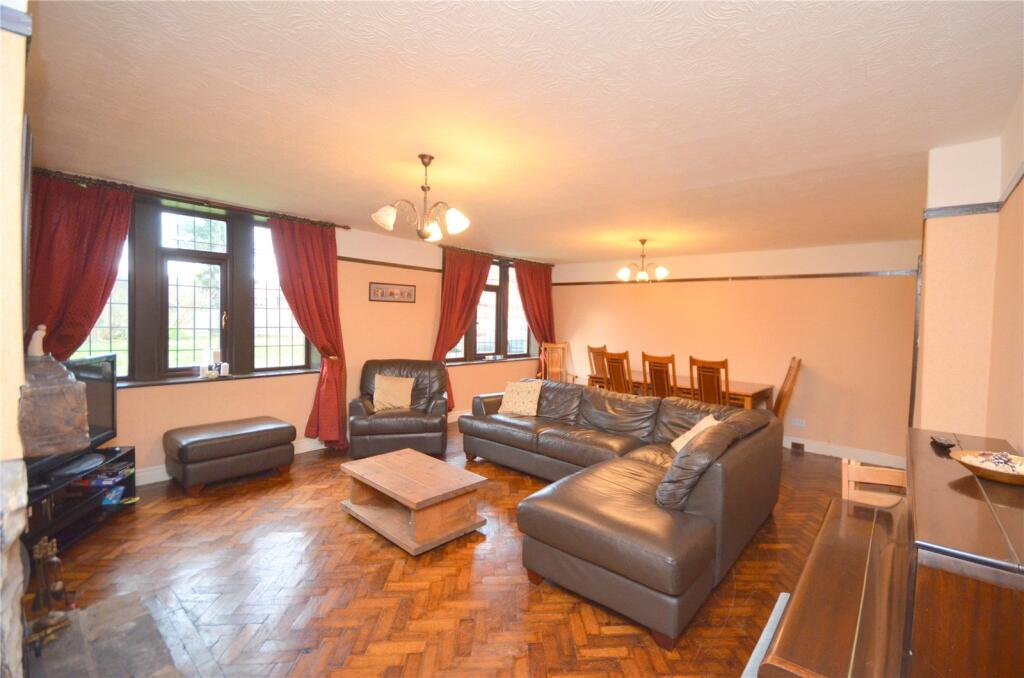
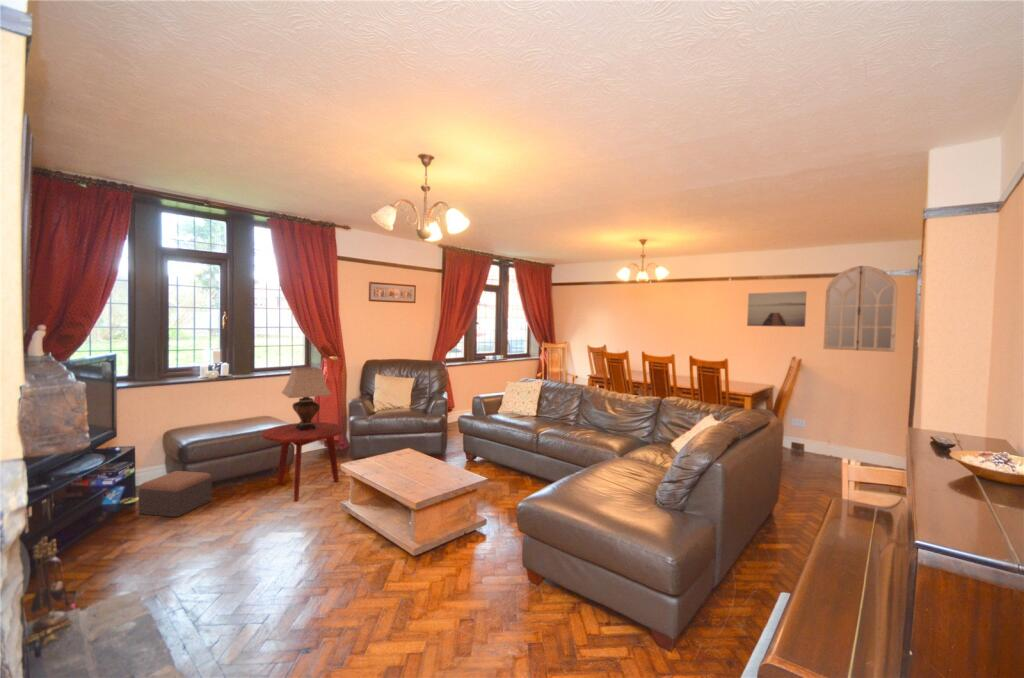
+ footstool (176, 491)
+ wall art (775, 309)
+ home mirror (859, 308)
+ table lamp (306, 398)
+ side table (300, 459)
